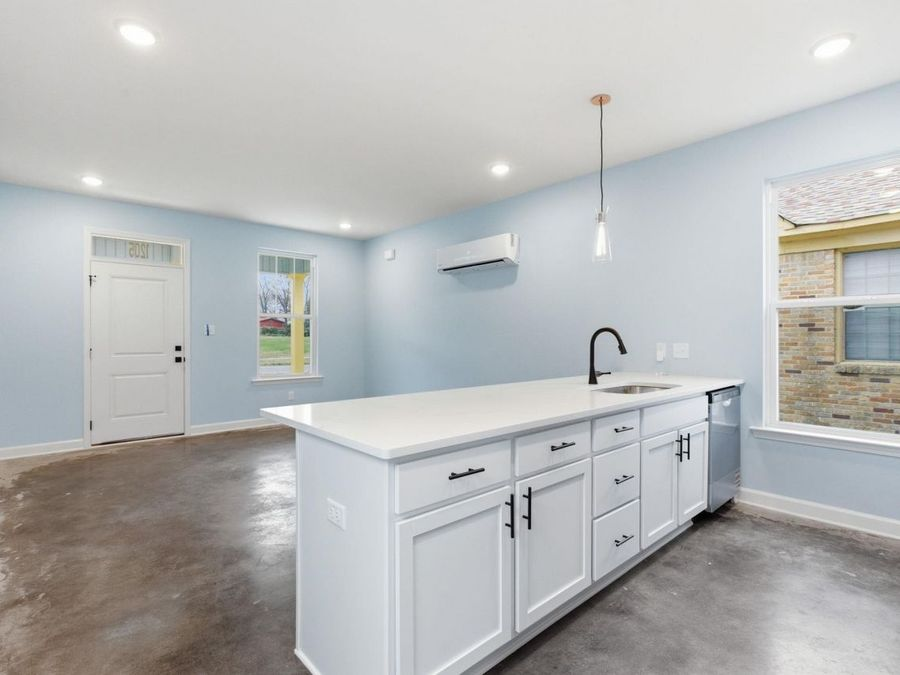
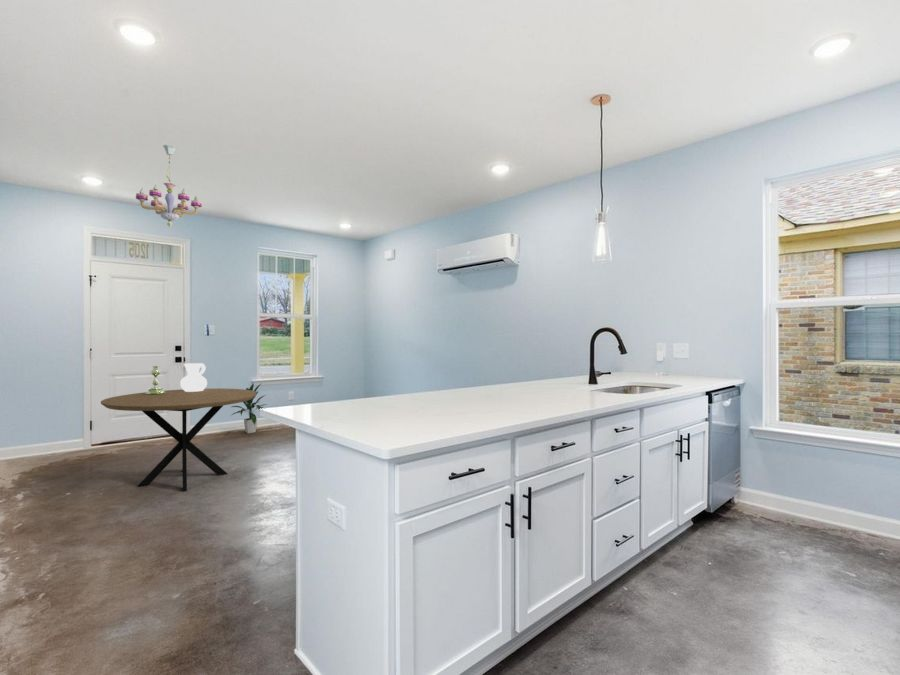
+ vase (193, 376)
+ candlestick (155, 379)
+ indoor plant (249, 407)
+ chandelier (169, 187)
+ dining table (184, 437)
